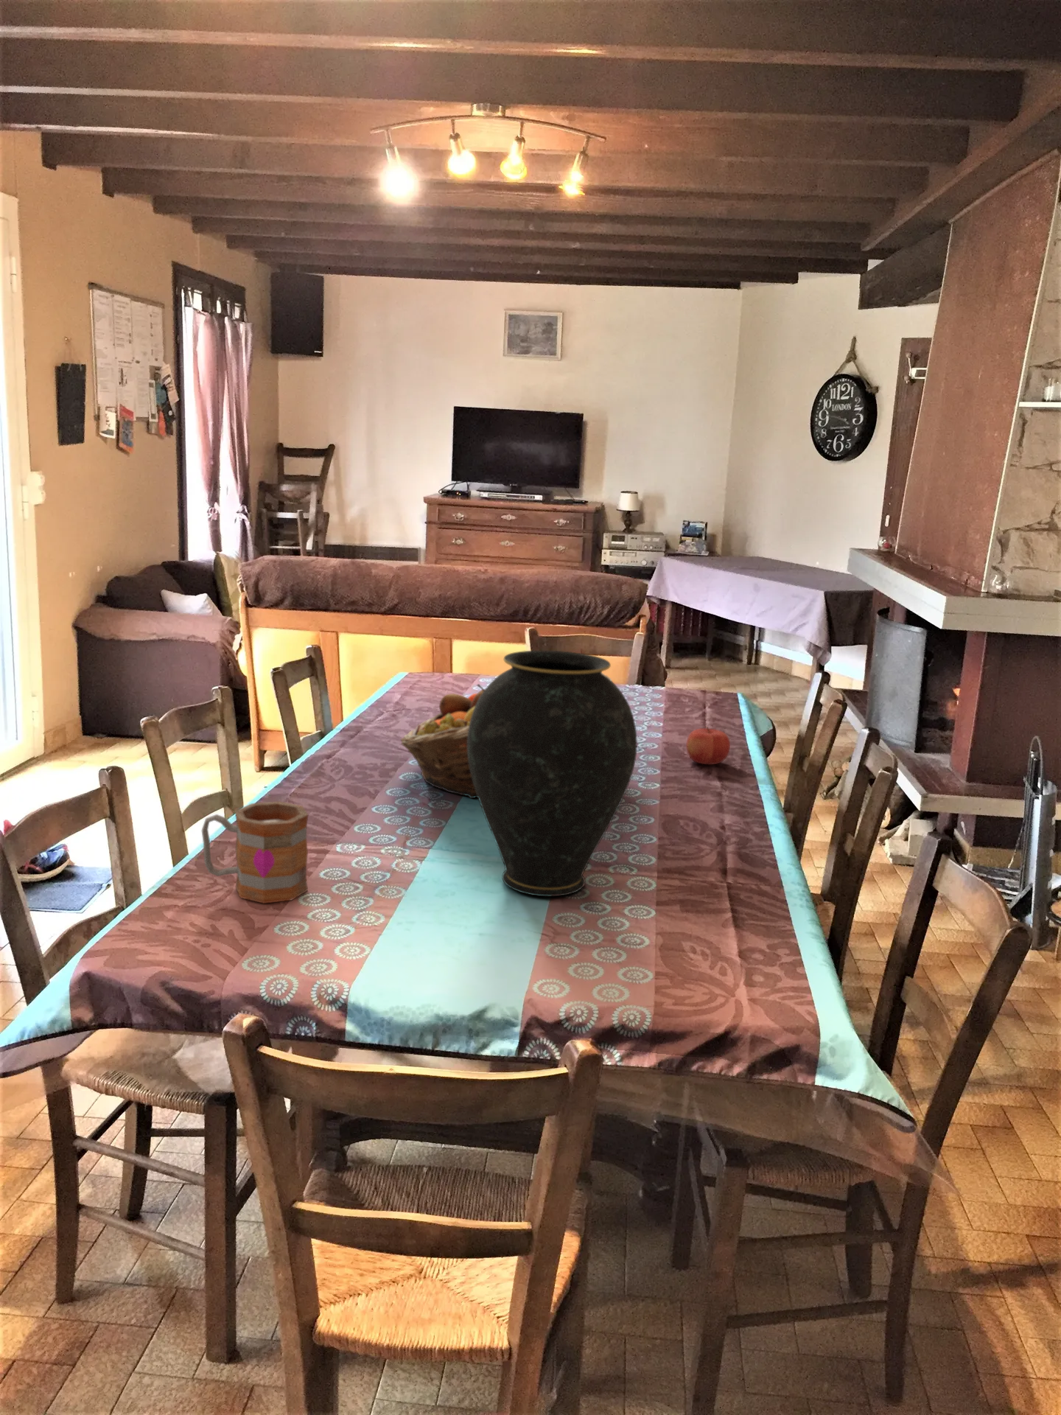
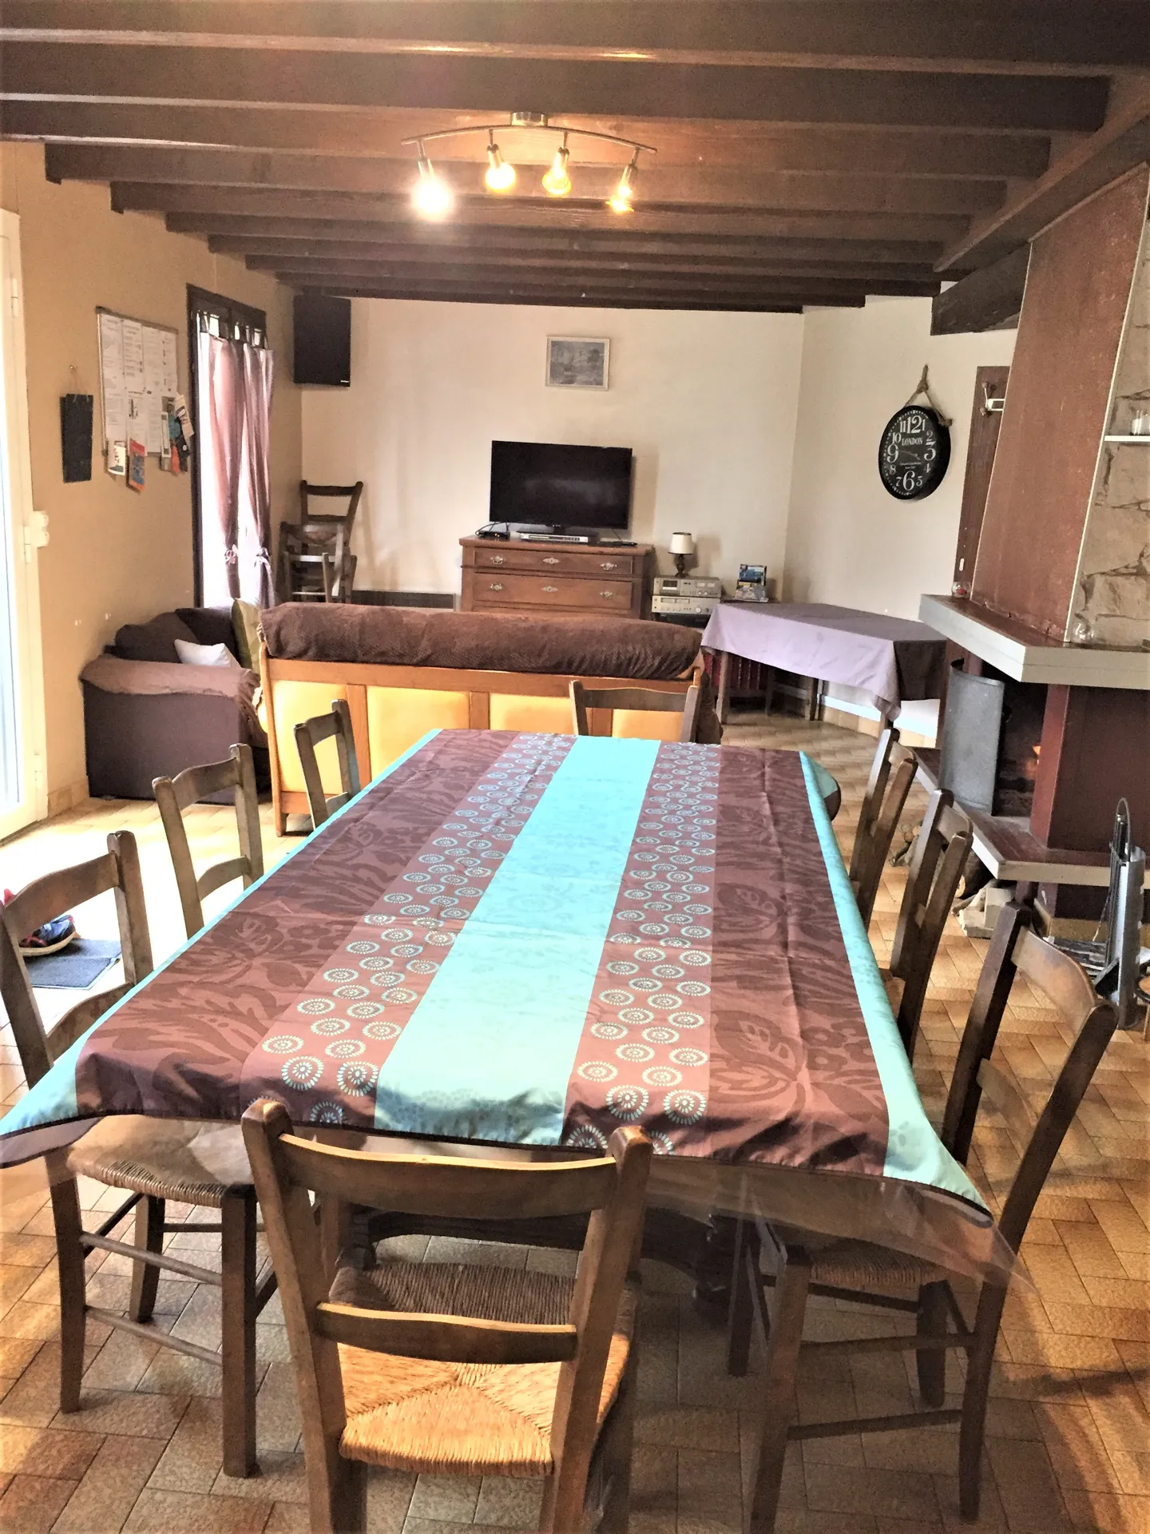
- fruit (708, 743)
- mug (255, 850)
- vase (549, 773)
- fruit basket (473, 712)
